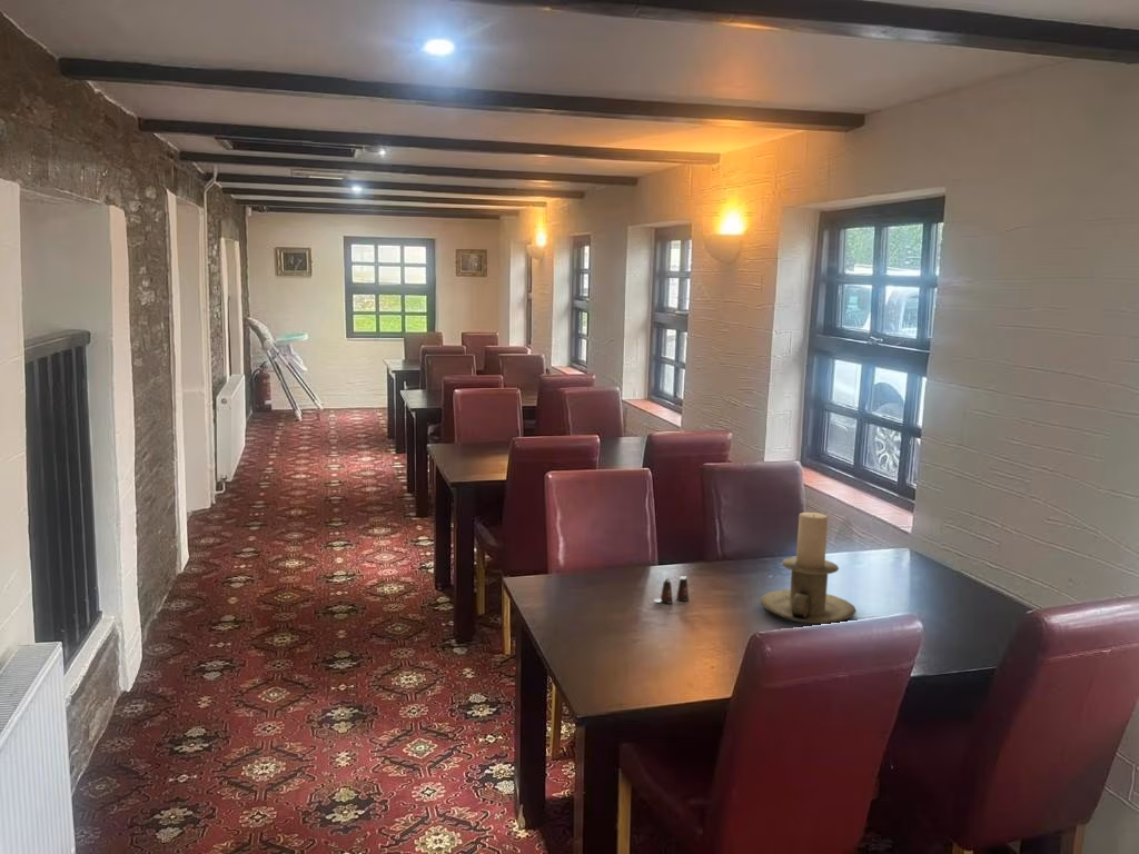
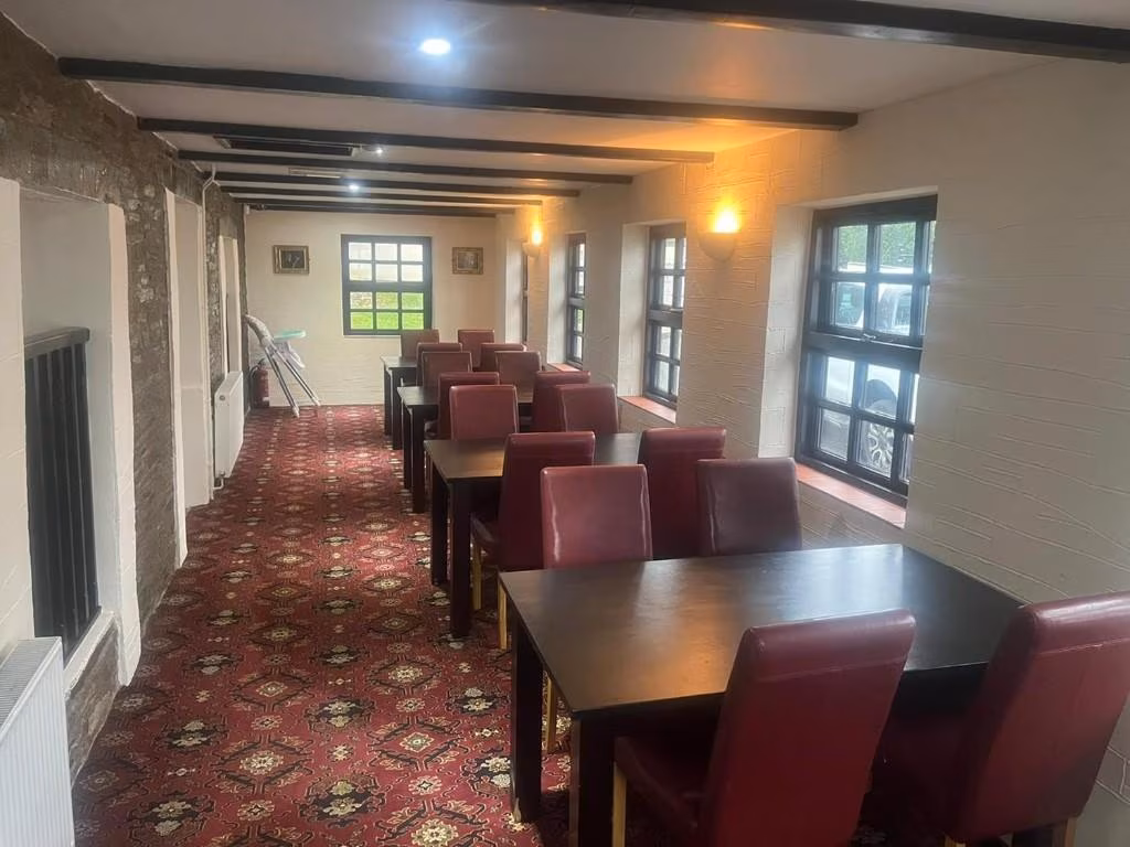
- candle holder (810, 563)
- salt shaker (671, 589)
